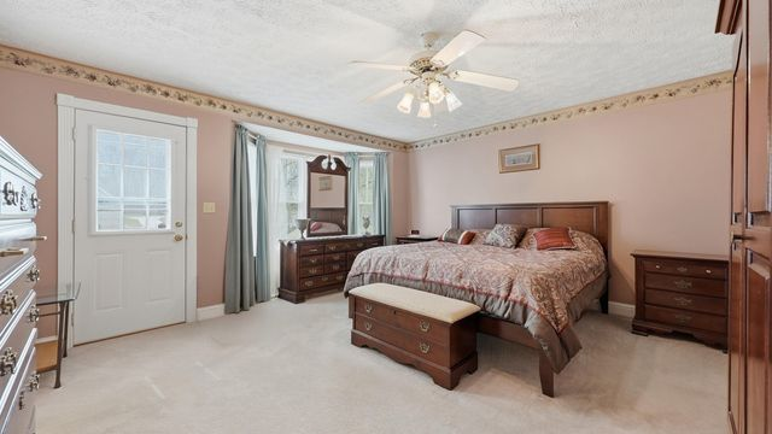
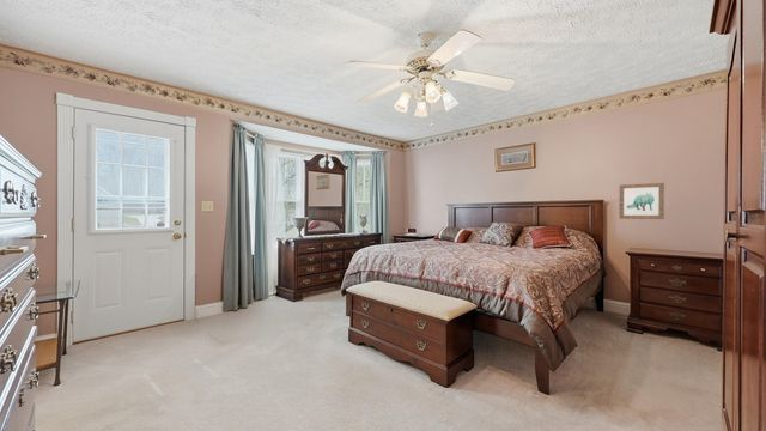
+ wall art (640, 201)
